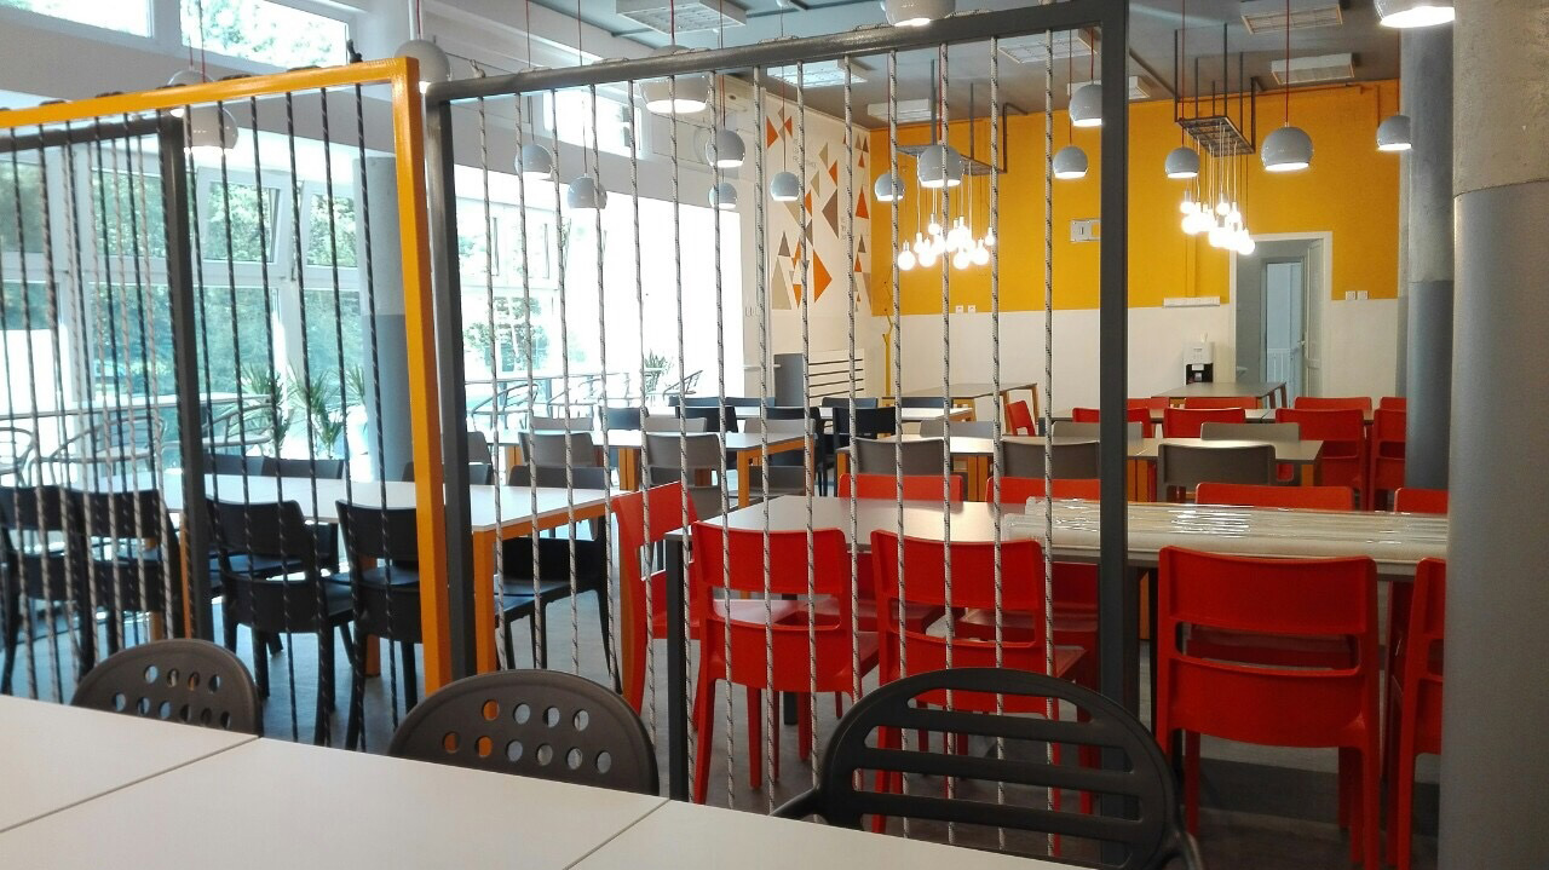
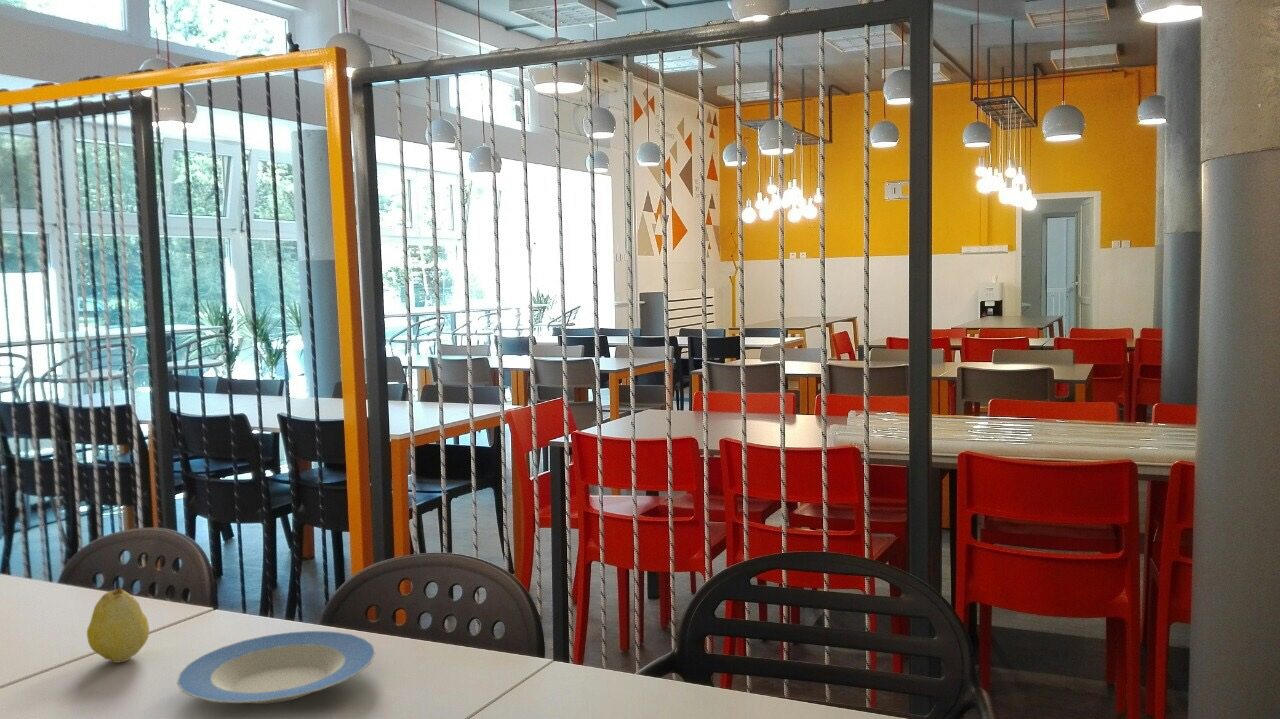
+ plate (279, 674)
+ fruit (116, 621)
